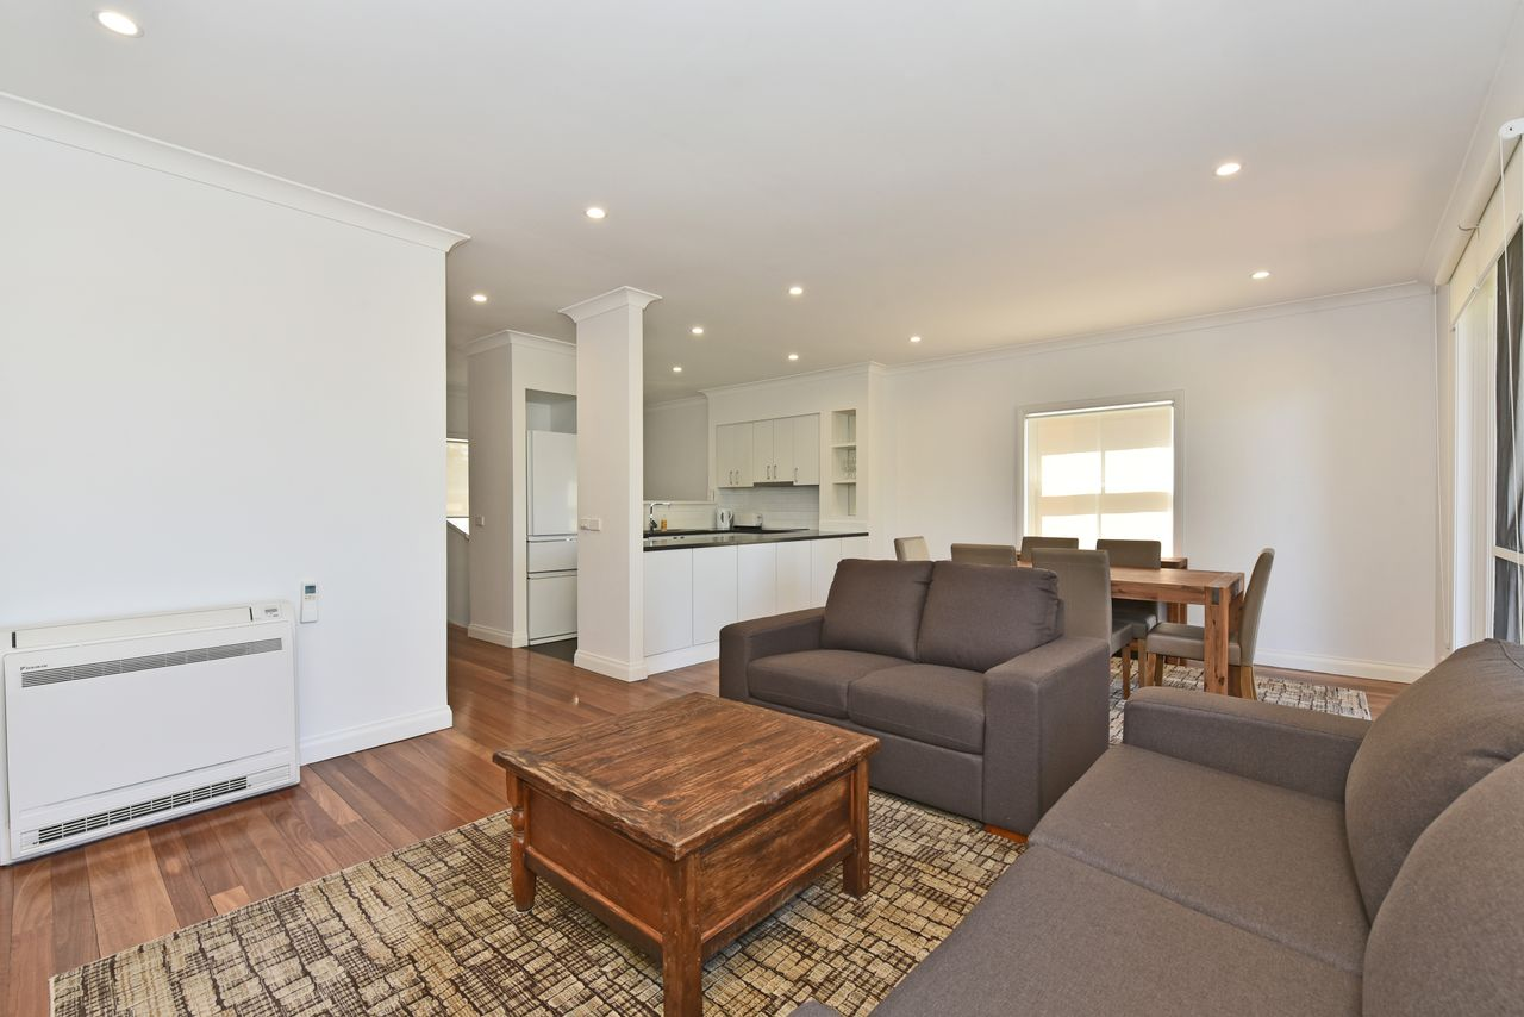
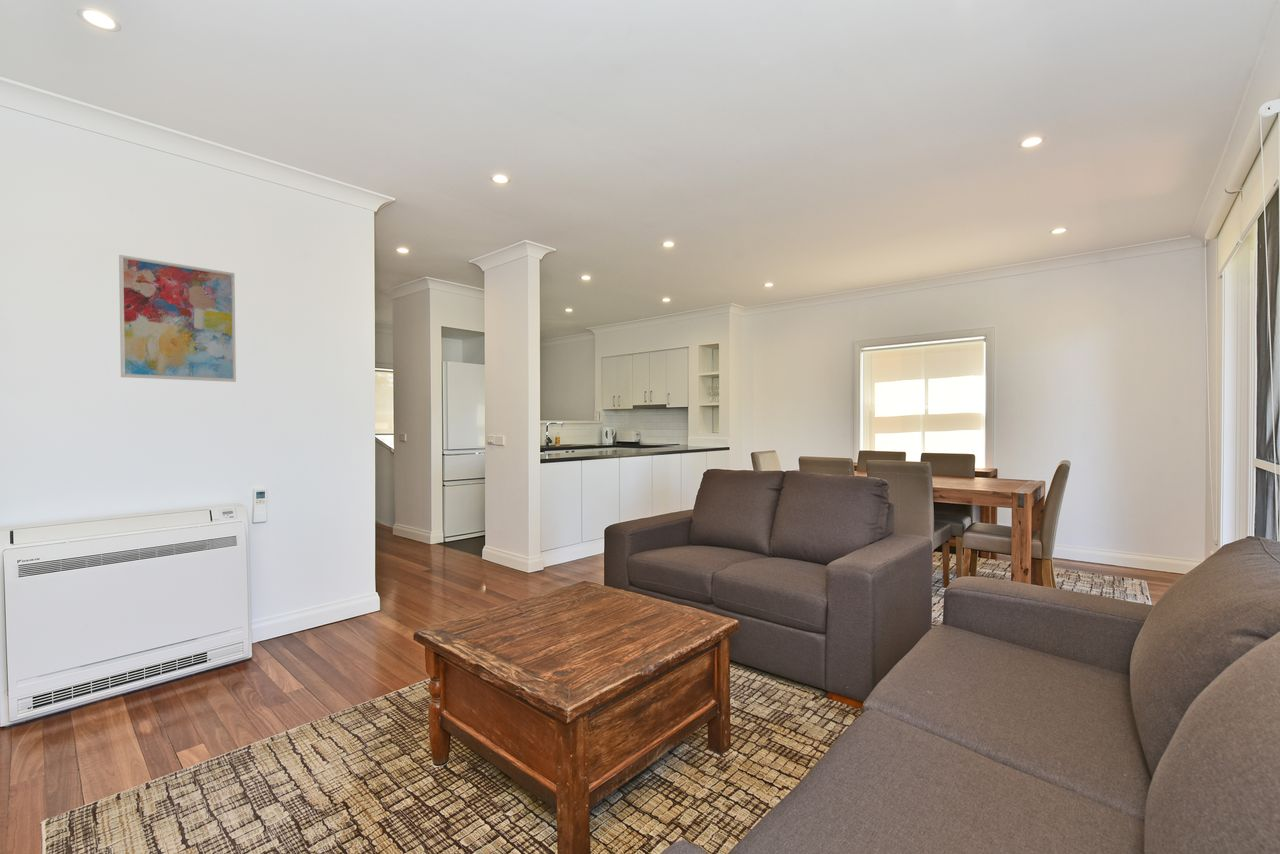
+ wall art (180, 322)
